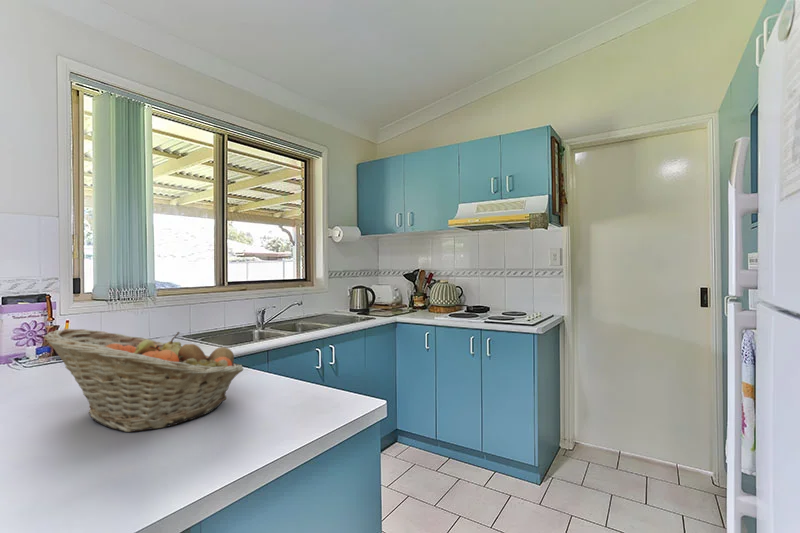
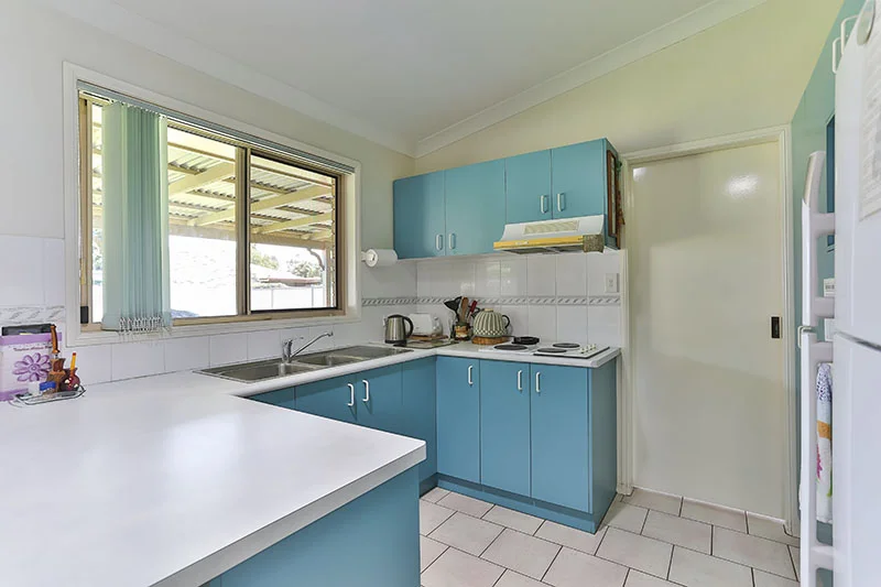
- fruit basket (151, 366)
